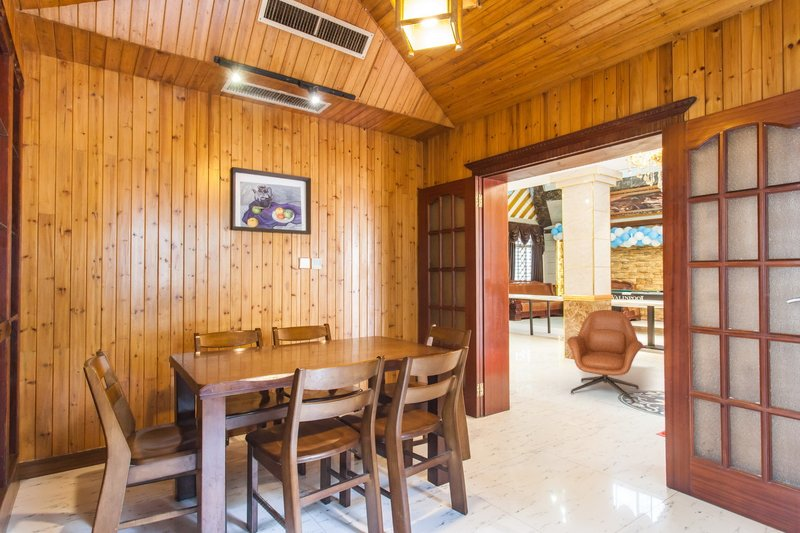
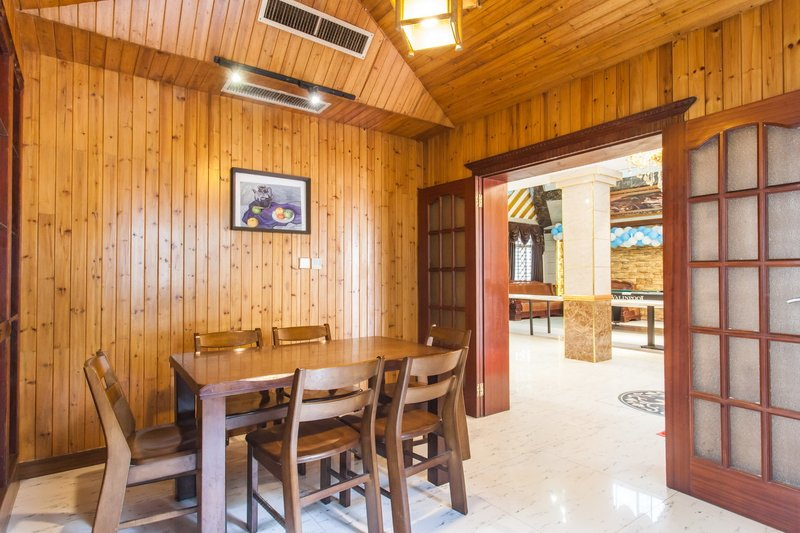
- armchair (605, 351)
